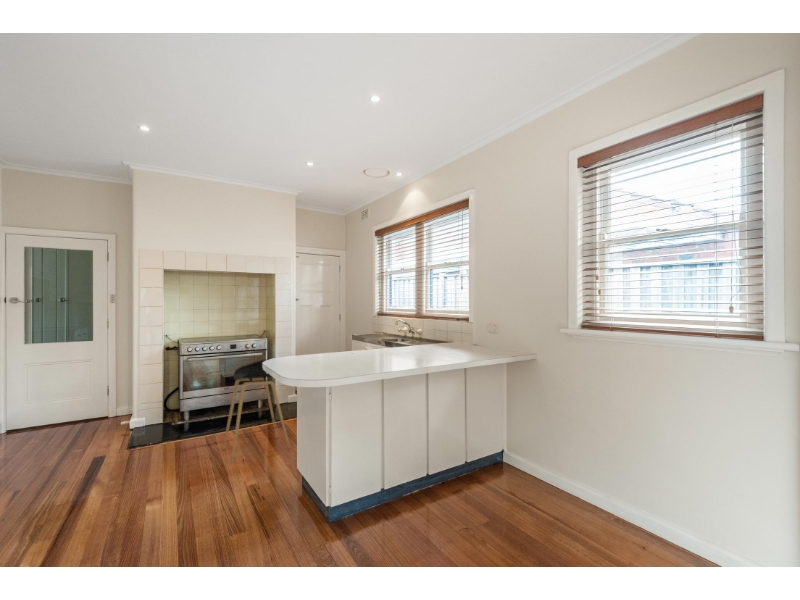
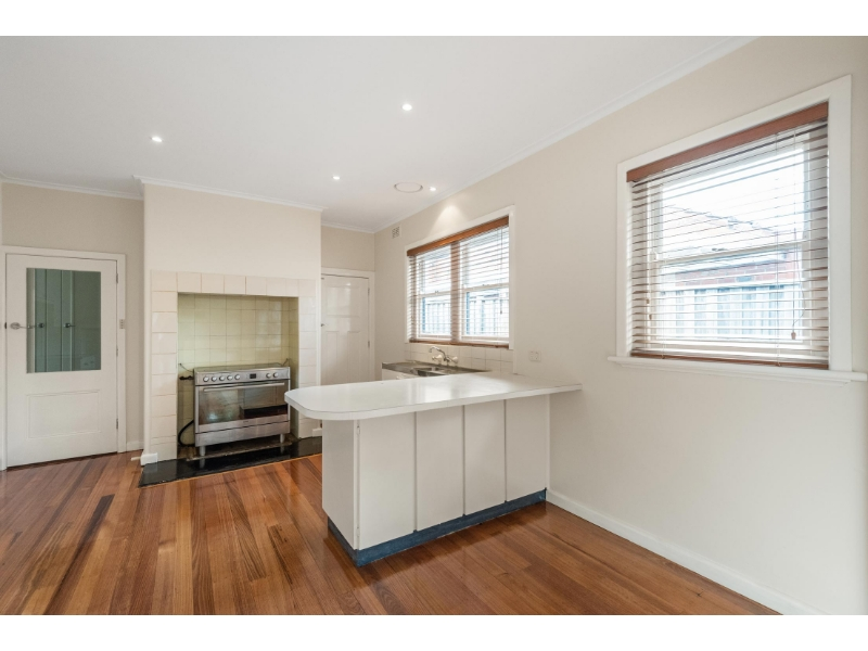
- stool (268, 402)
